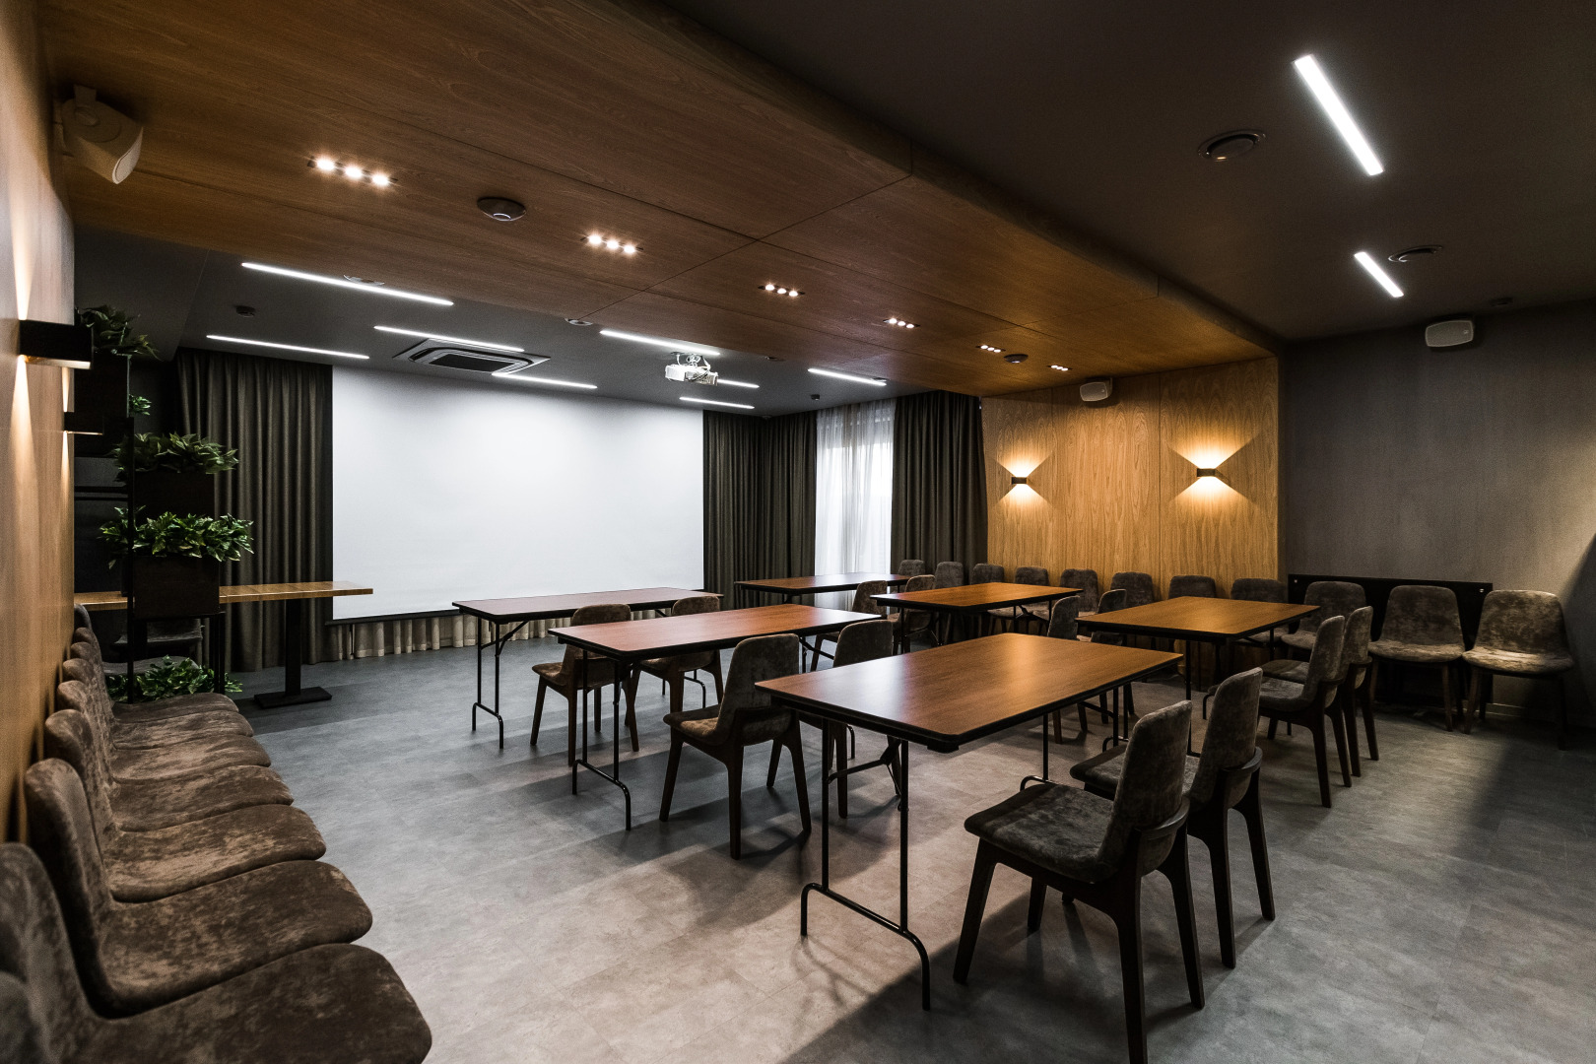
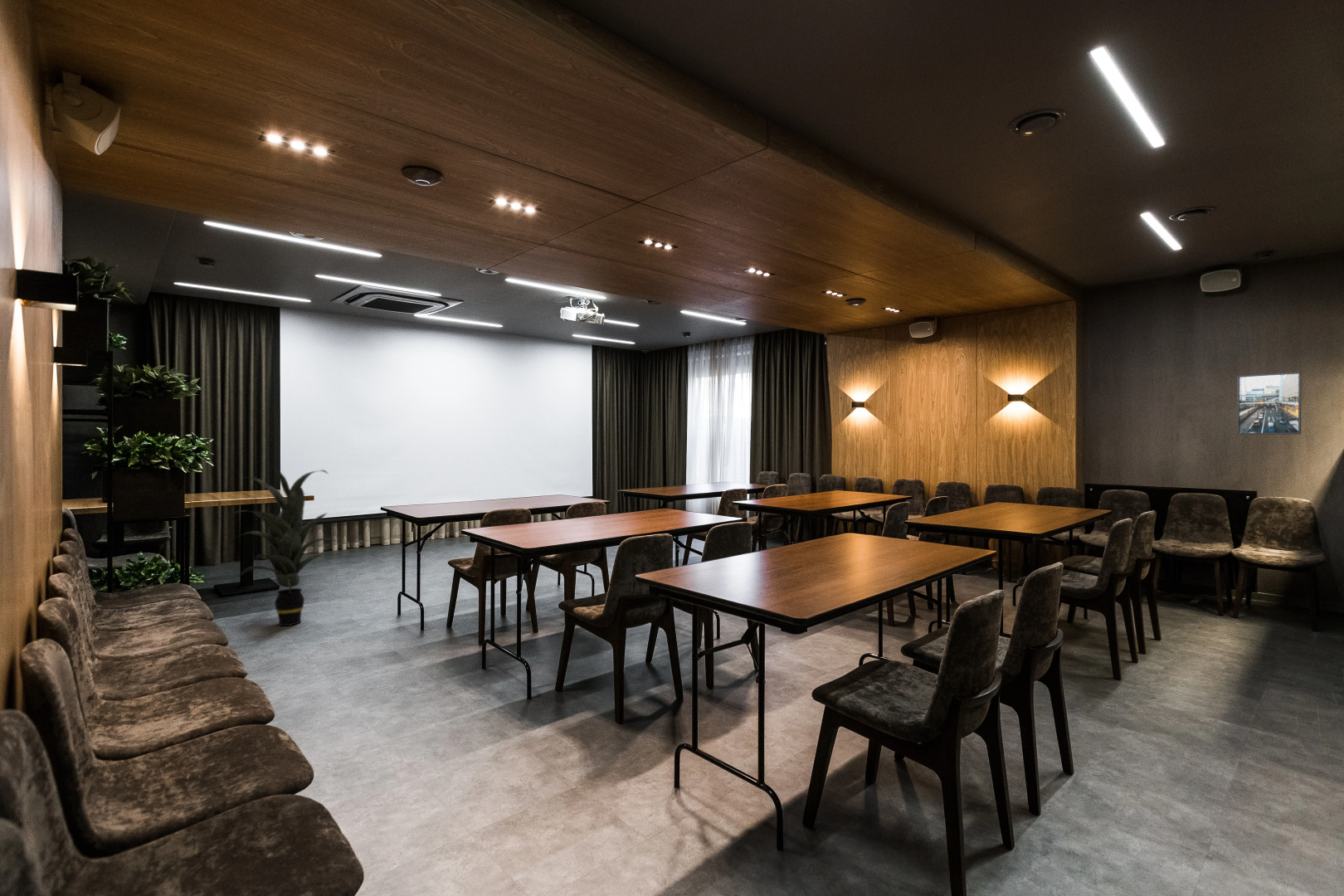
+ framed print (1268, 404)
+ indoor plant (282, 543)
